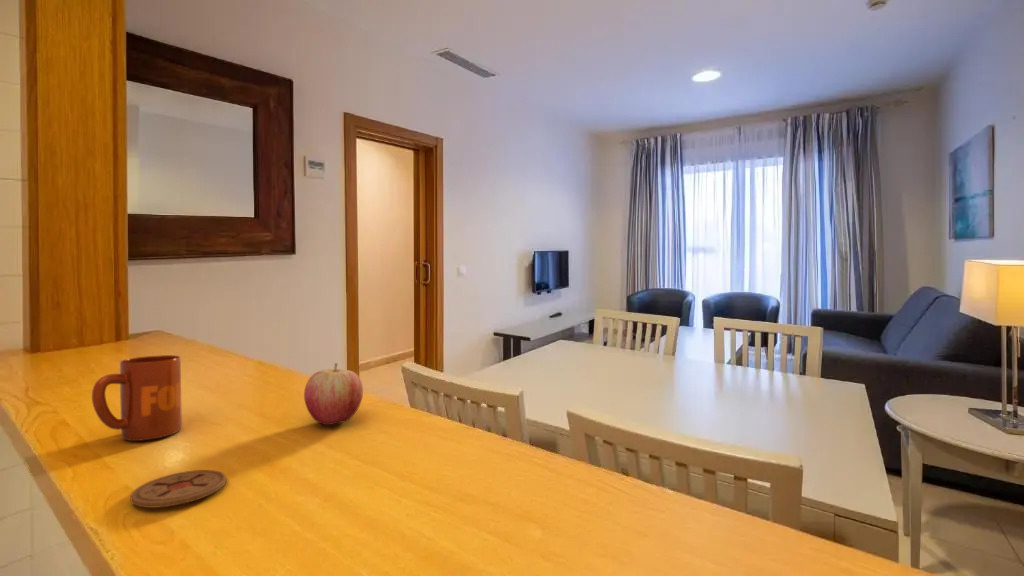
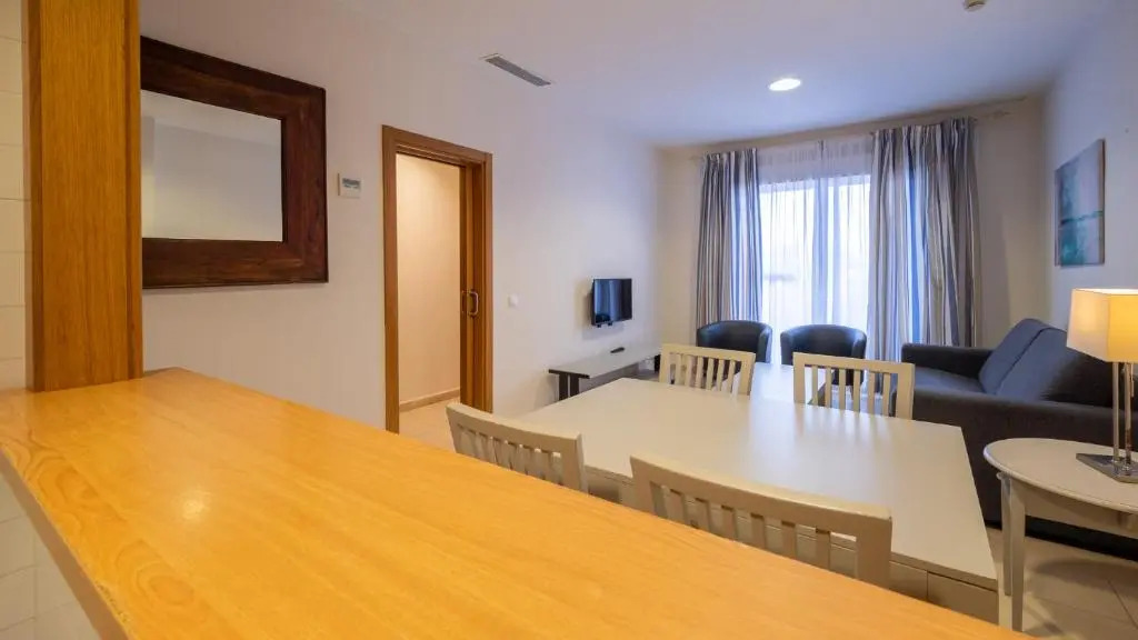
- mug (137, 399)
- apple (334, 393)
- coaster (180, 487)
